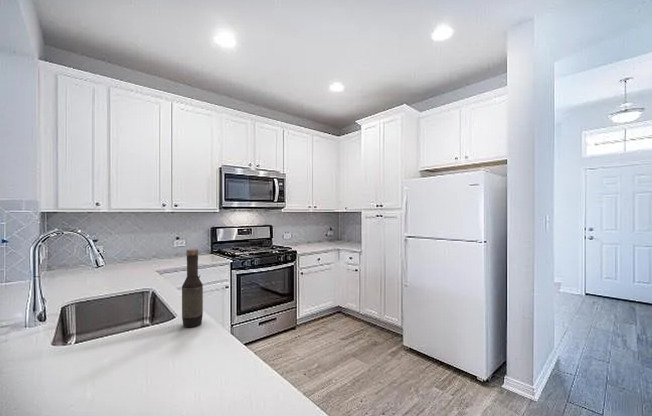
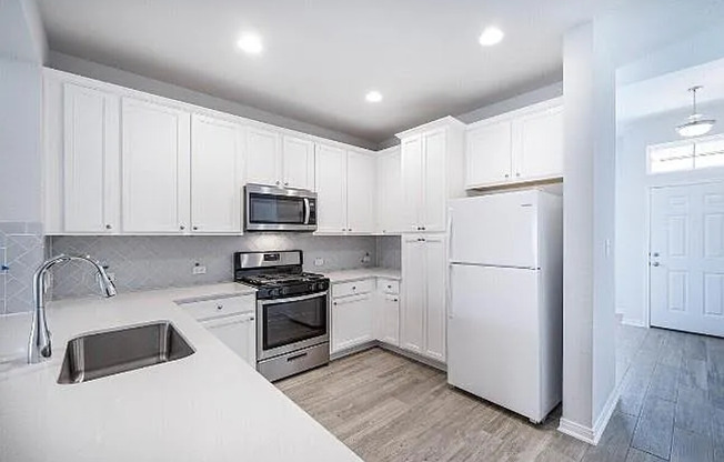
- bottle (192, 287)
